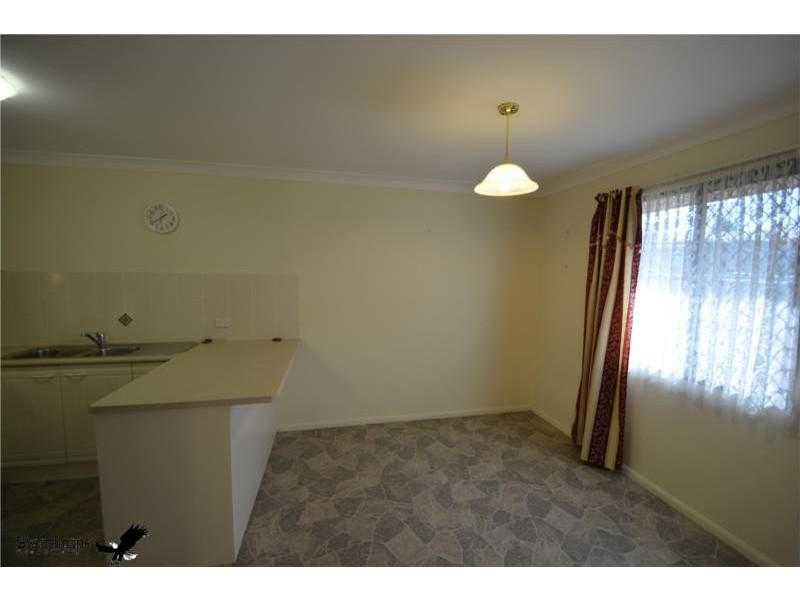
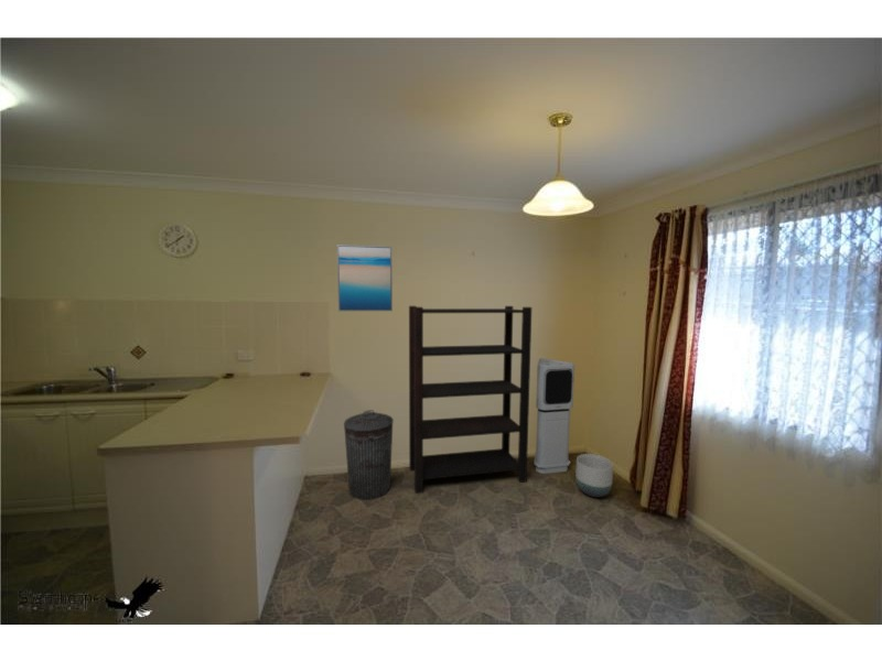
+ wall art (365, 279)
+ planter (593, 477)
+ trash can (368, 449)
+ bookshelf (466, 392)
+ air purifier (547, 413)
